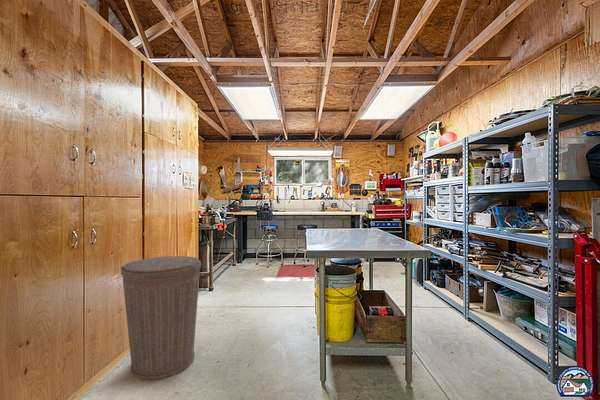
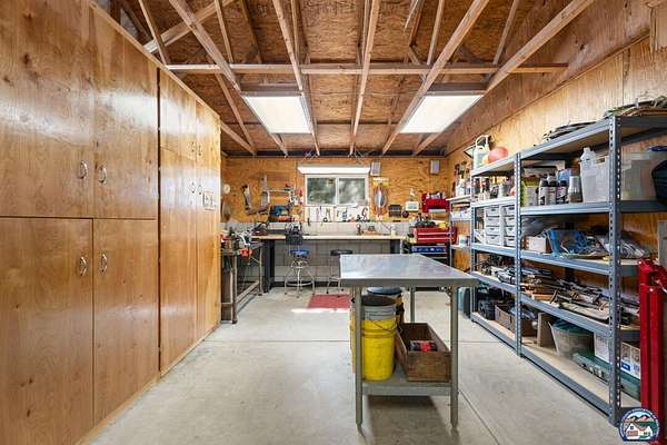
- trash can (163, 312)
